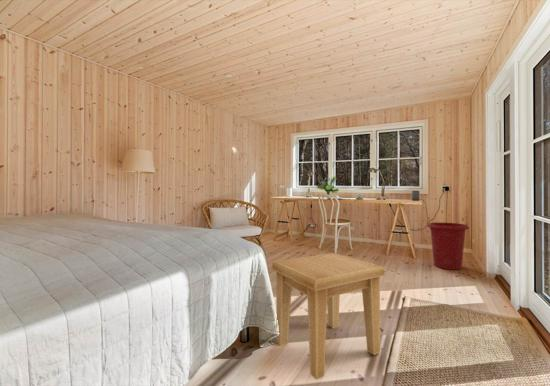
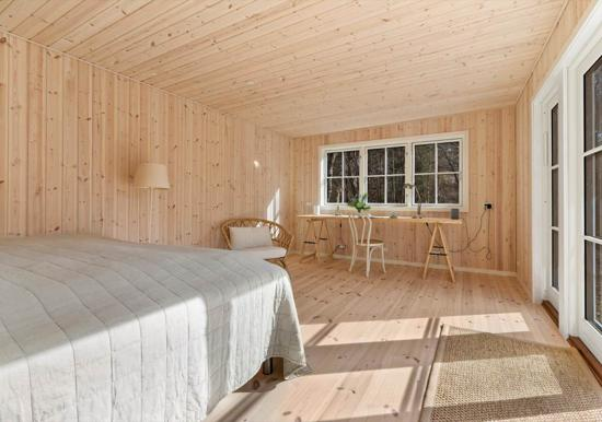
- side table (326, 305)
- waste bin (447, 245)
